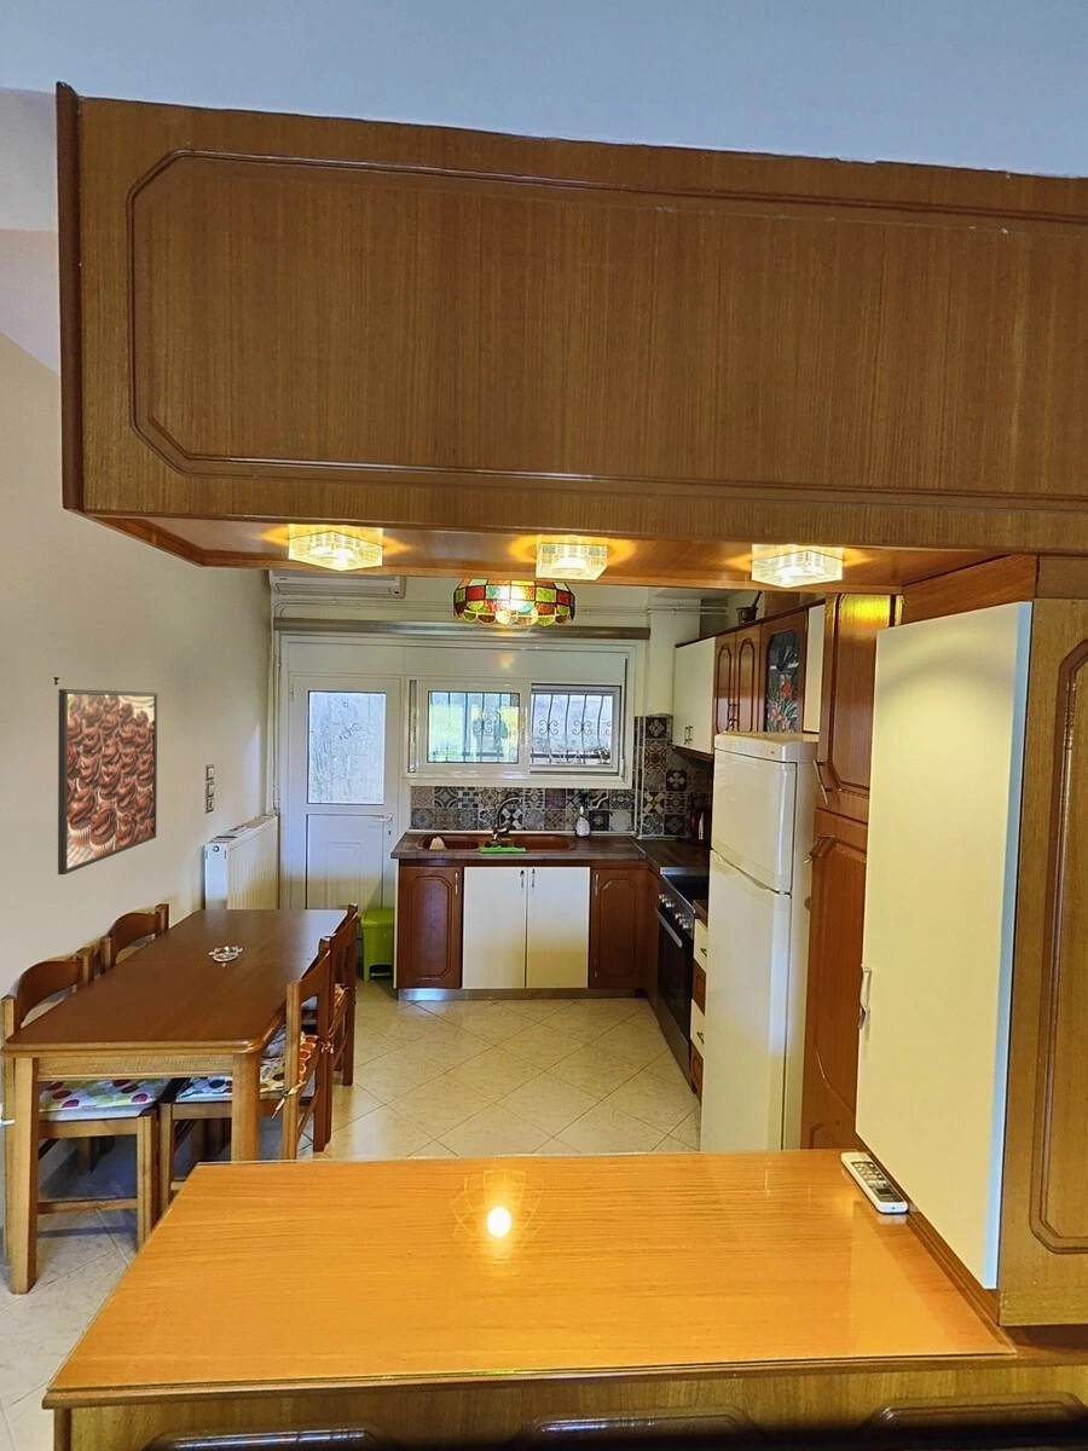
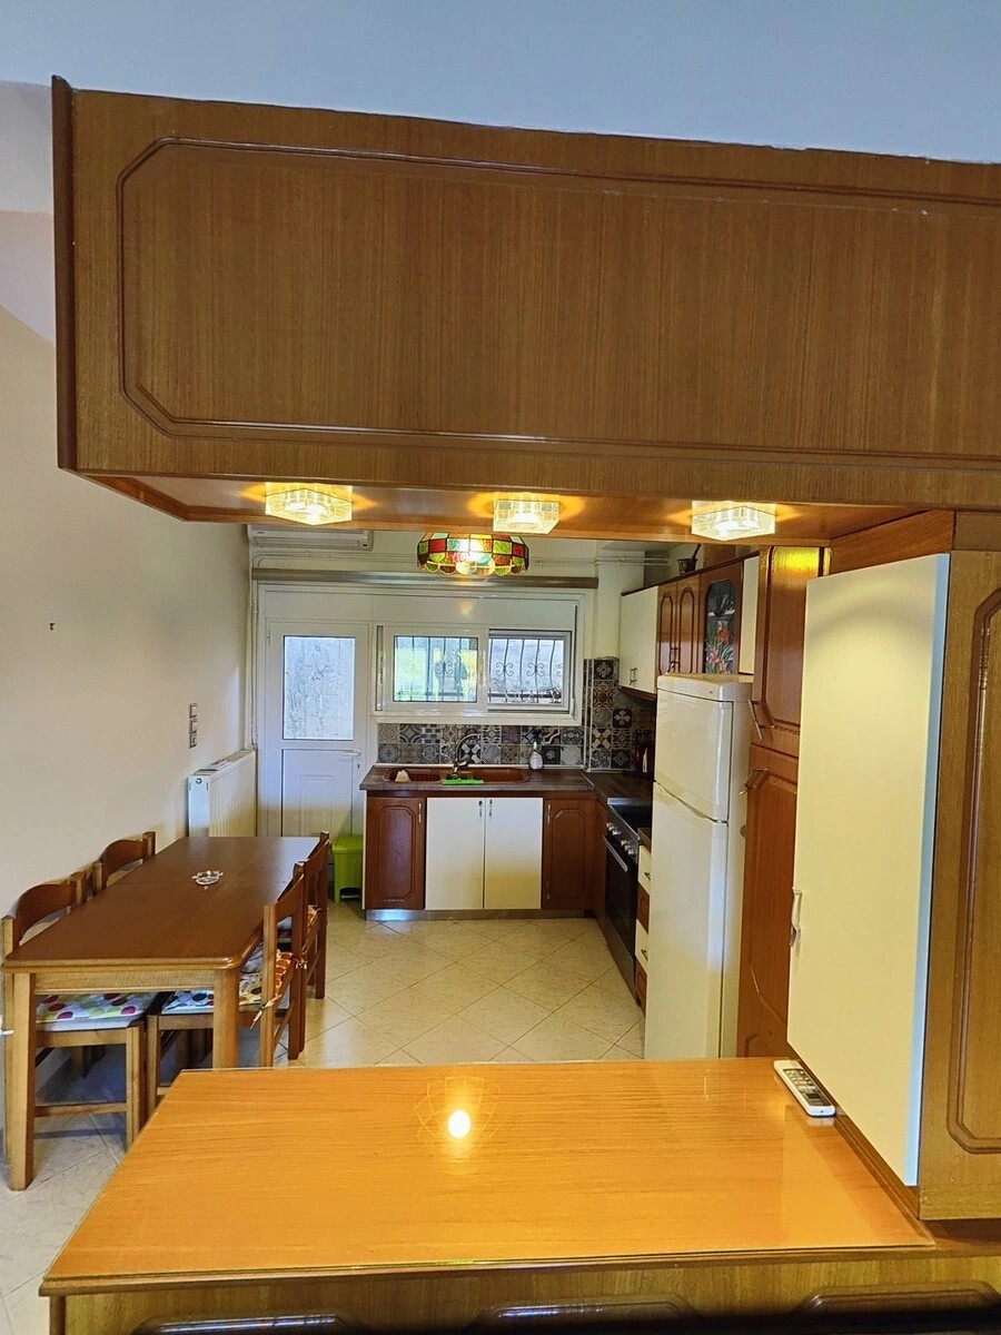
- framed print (114, 773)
